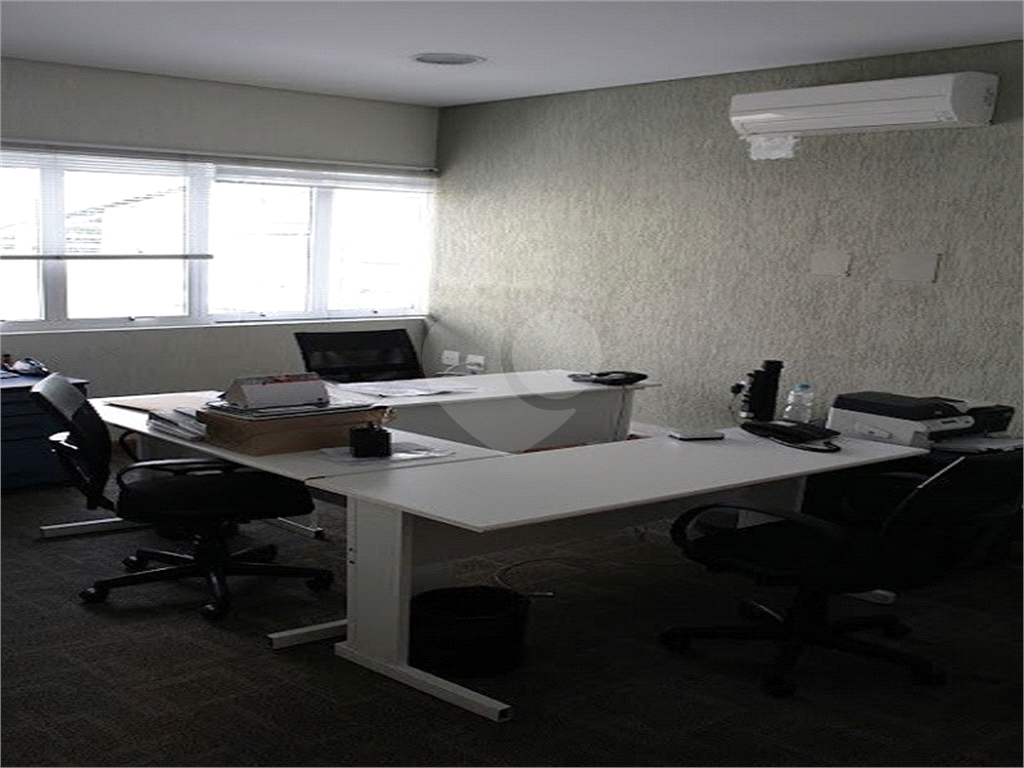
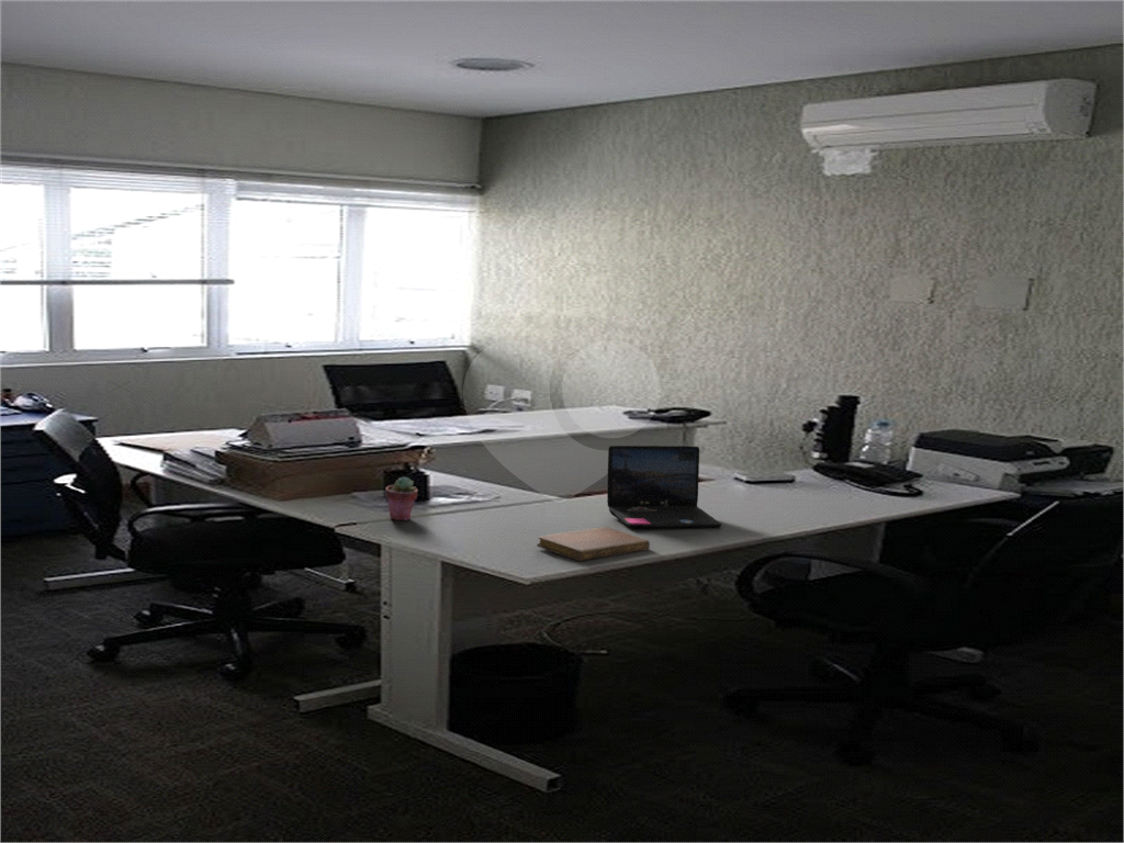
+ laptop (664, 486)
+ potted succulent (401, 497)
+ notebook (593, 543)
